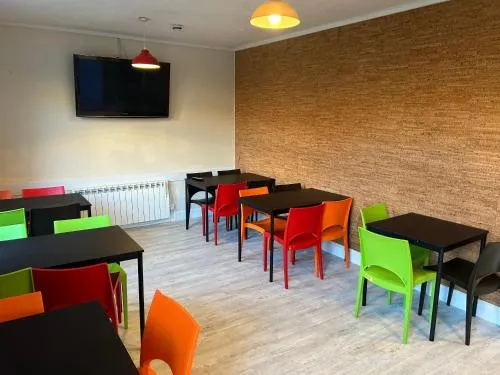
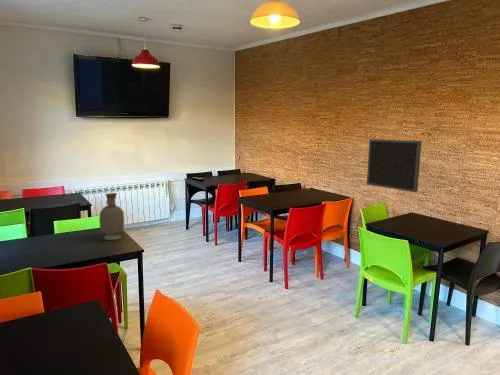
+ wall art (392, 164)
+ bottle (111, 215)
